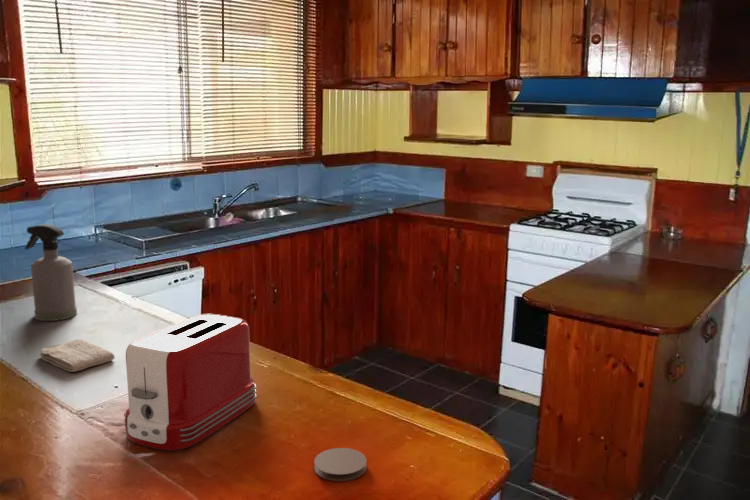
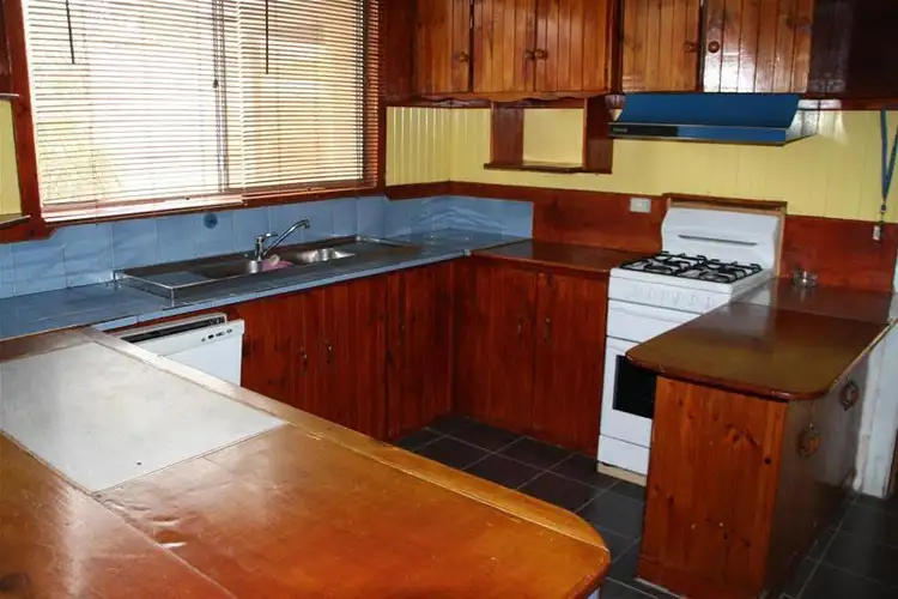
- coaster (340, 463)
- washcloth (76, 354)
- spray bottle (49, 270)
- toaster (192, 374)
